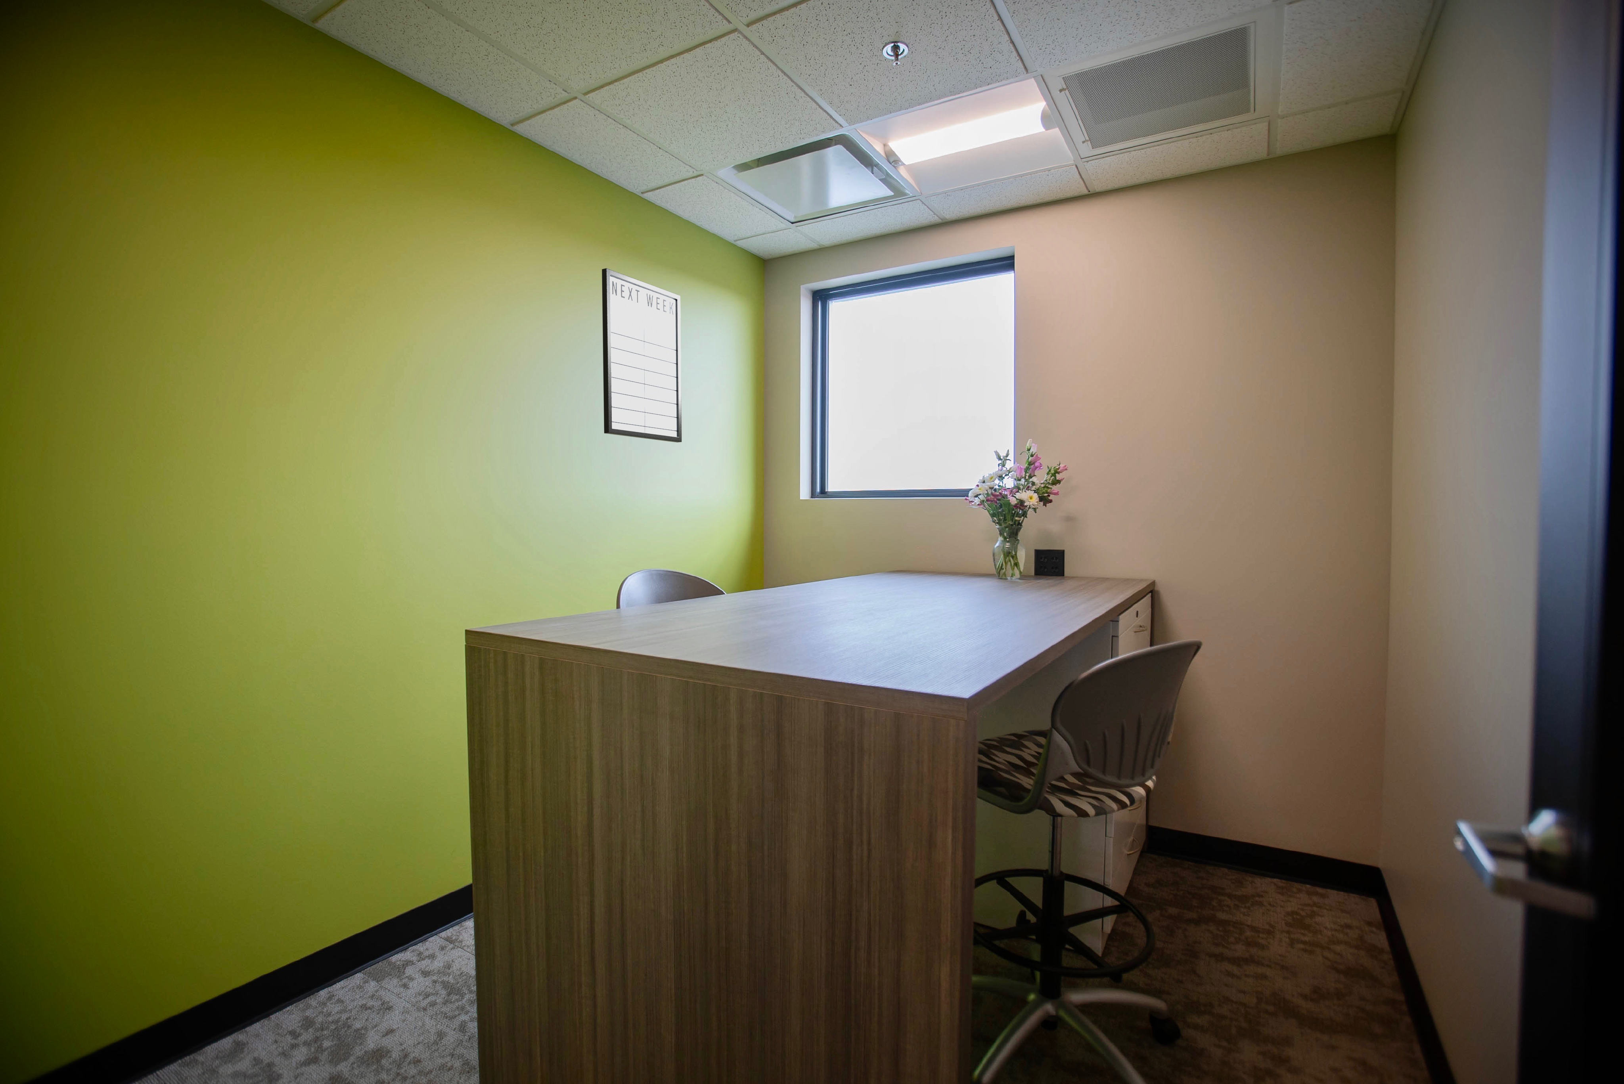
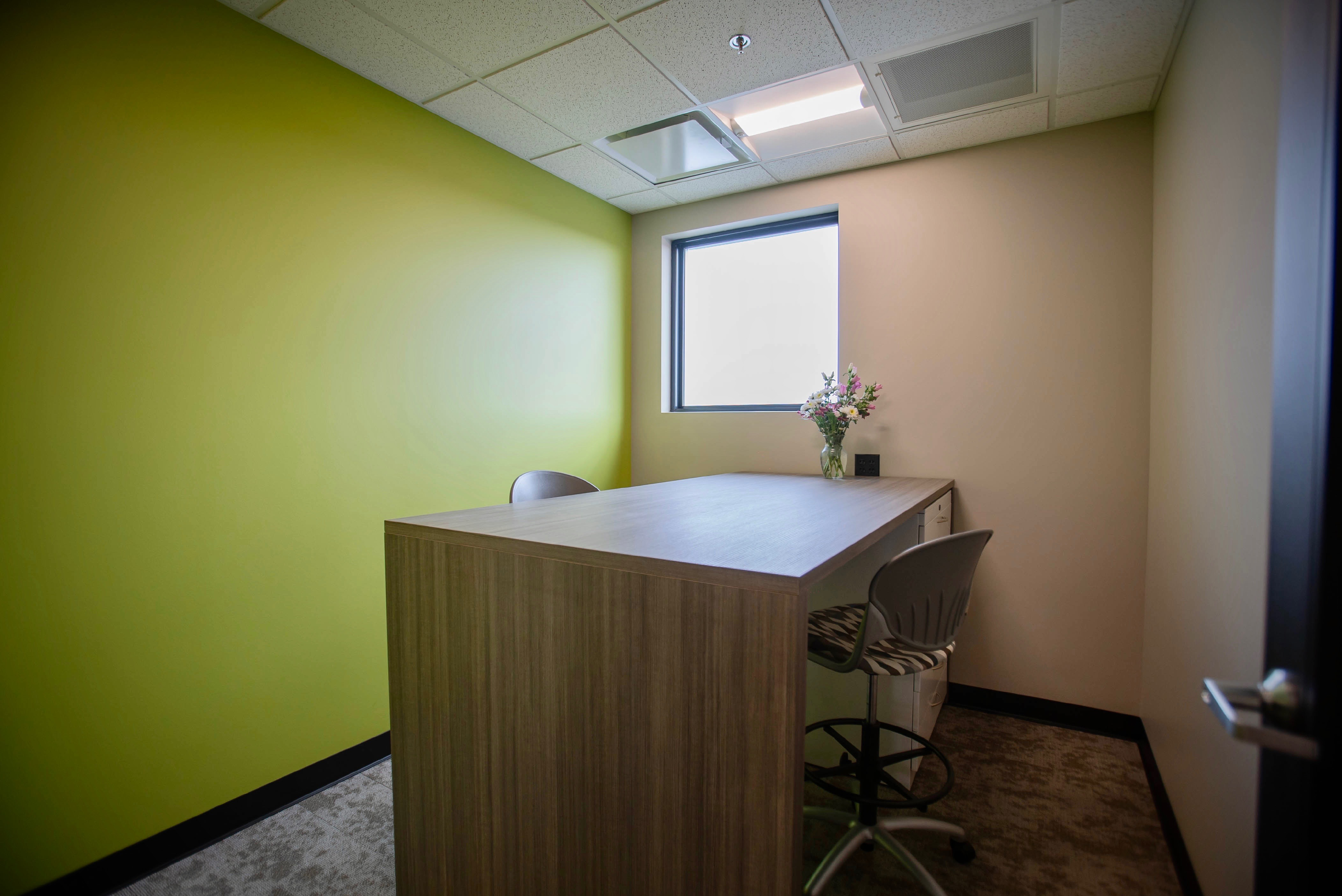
- writing board (644, 361)
